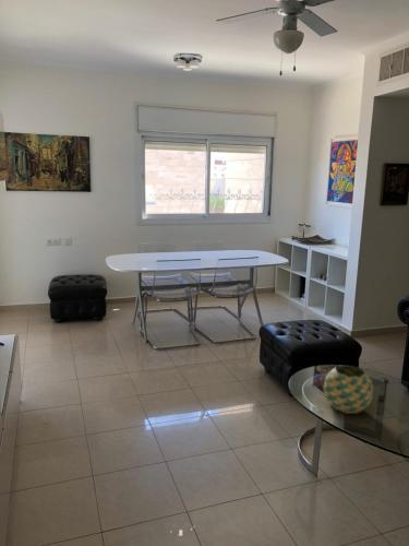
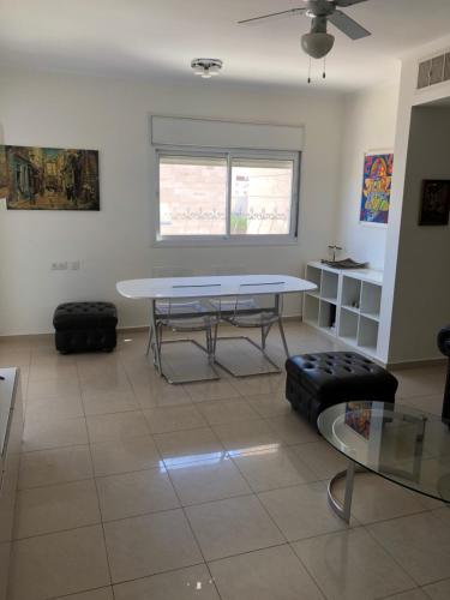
- decorative ball (348, 389)
